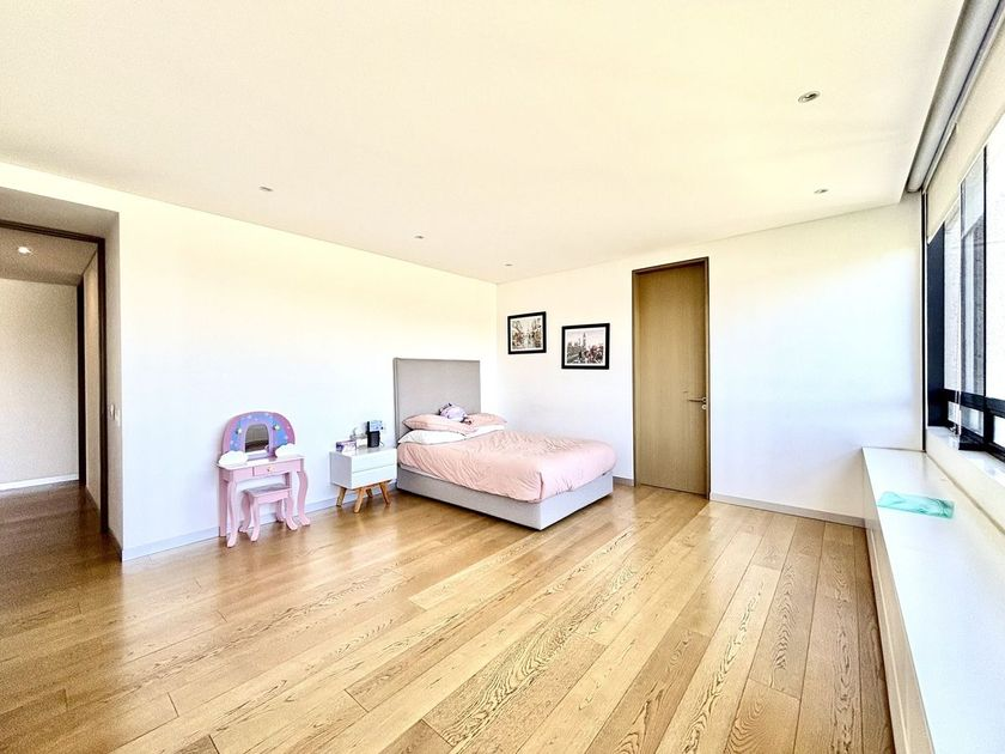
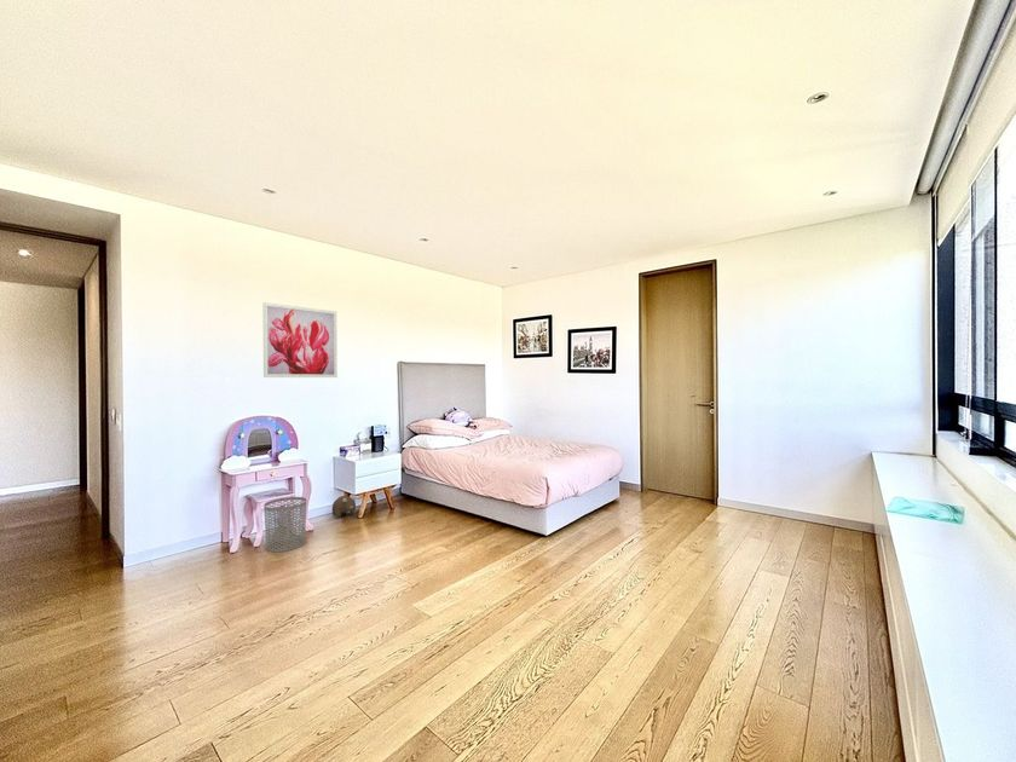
+ waste bin (285, 524)
+ wall art (302, 342)
+ plush toy (344, 506)
